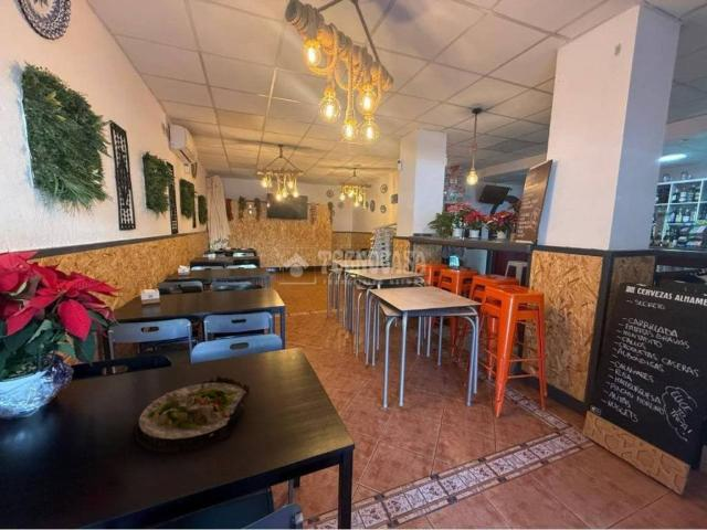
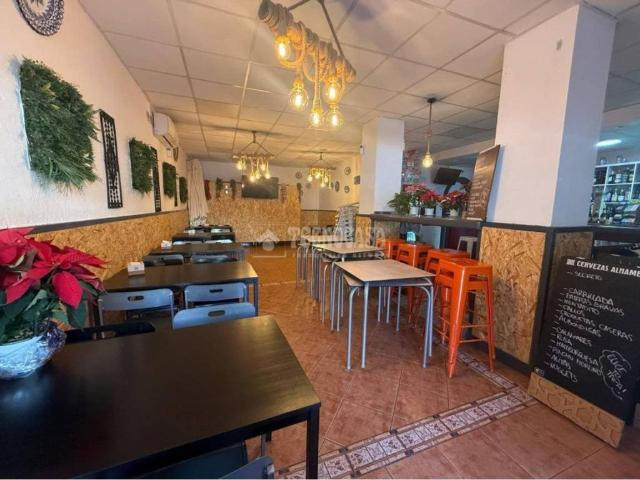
- salad plate (194, 405)
